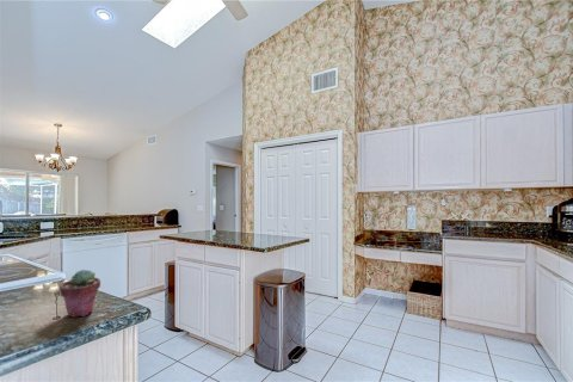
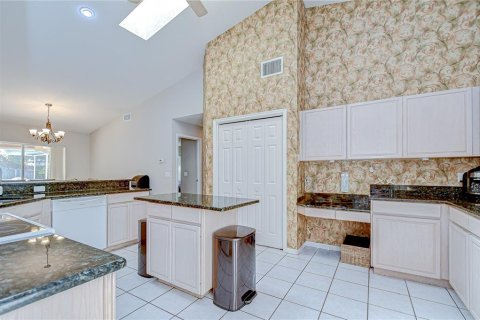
- potted succulent (80, 290)
